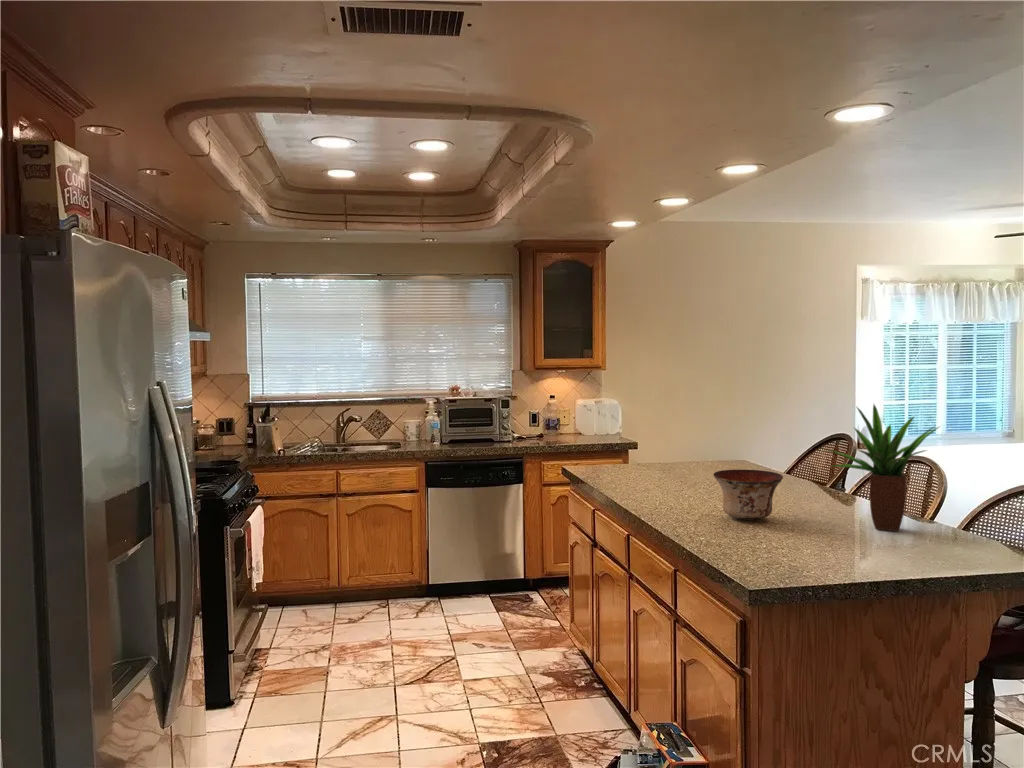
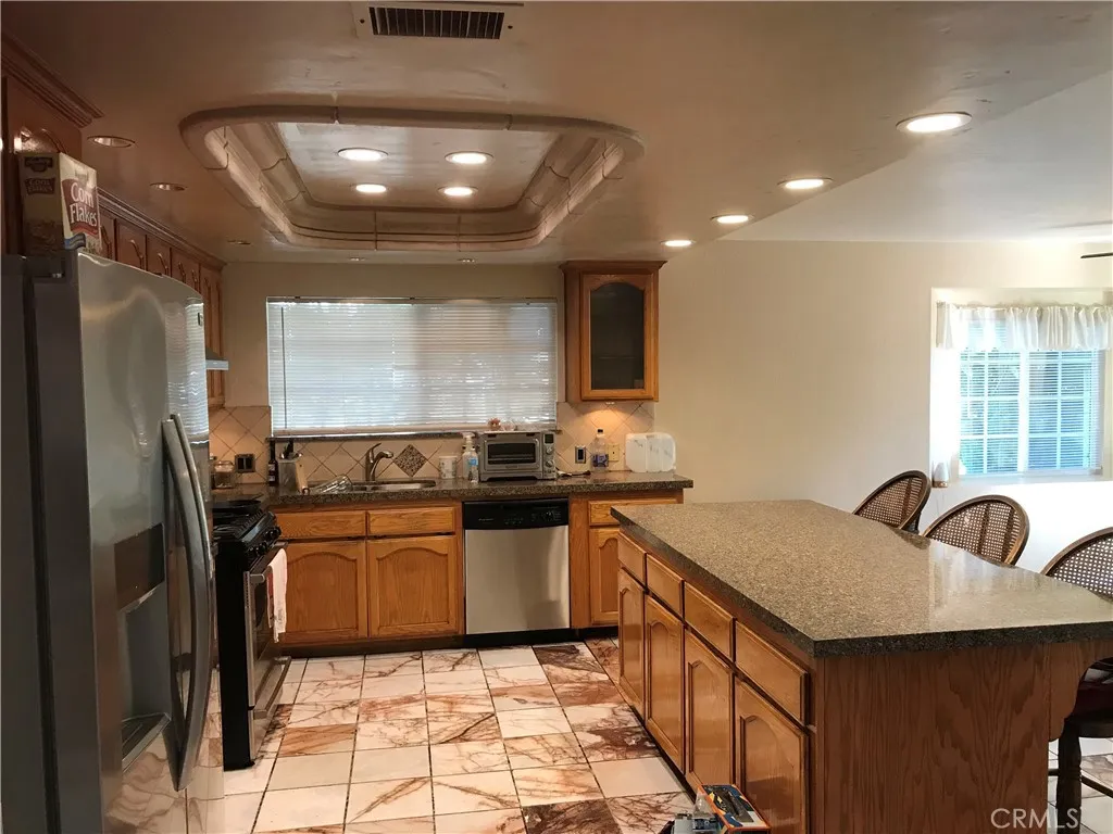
- potted plant (880, 467)
- bowl (747, 496)
